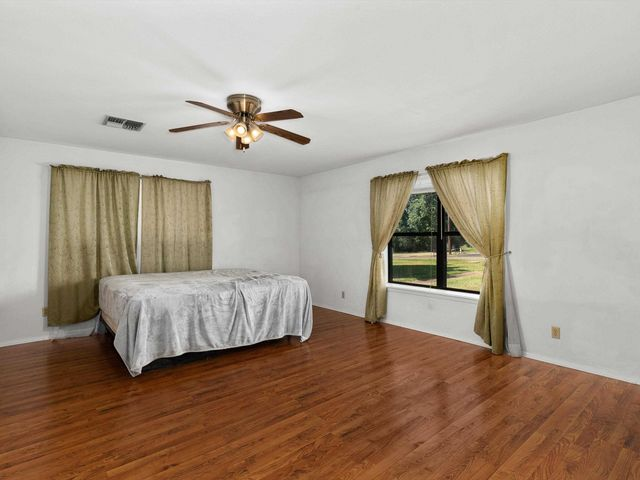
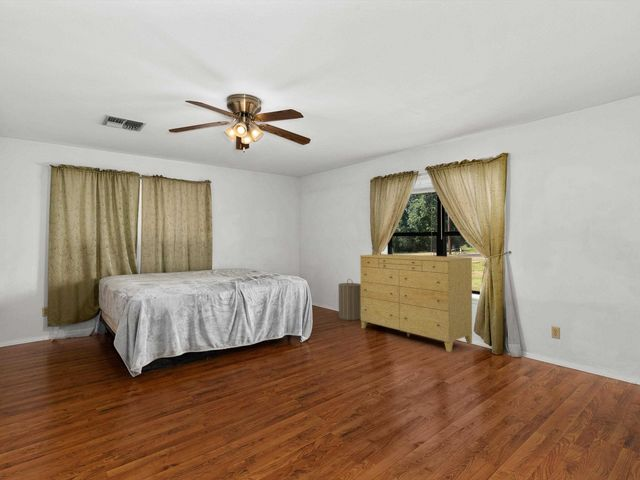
+ laundry hamper (350, 298)
+ dresser (410, 295)
